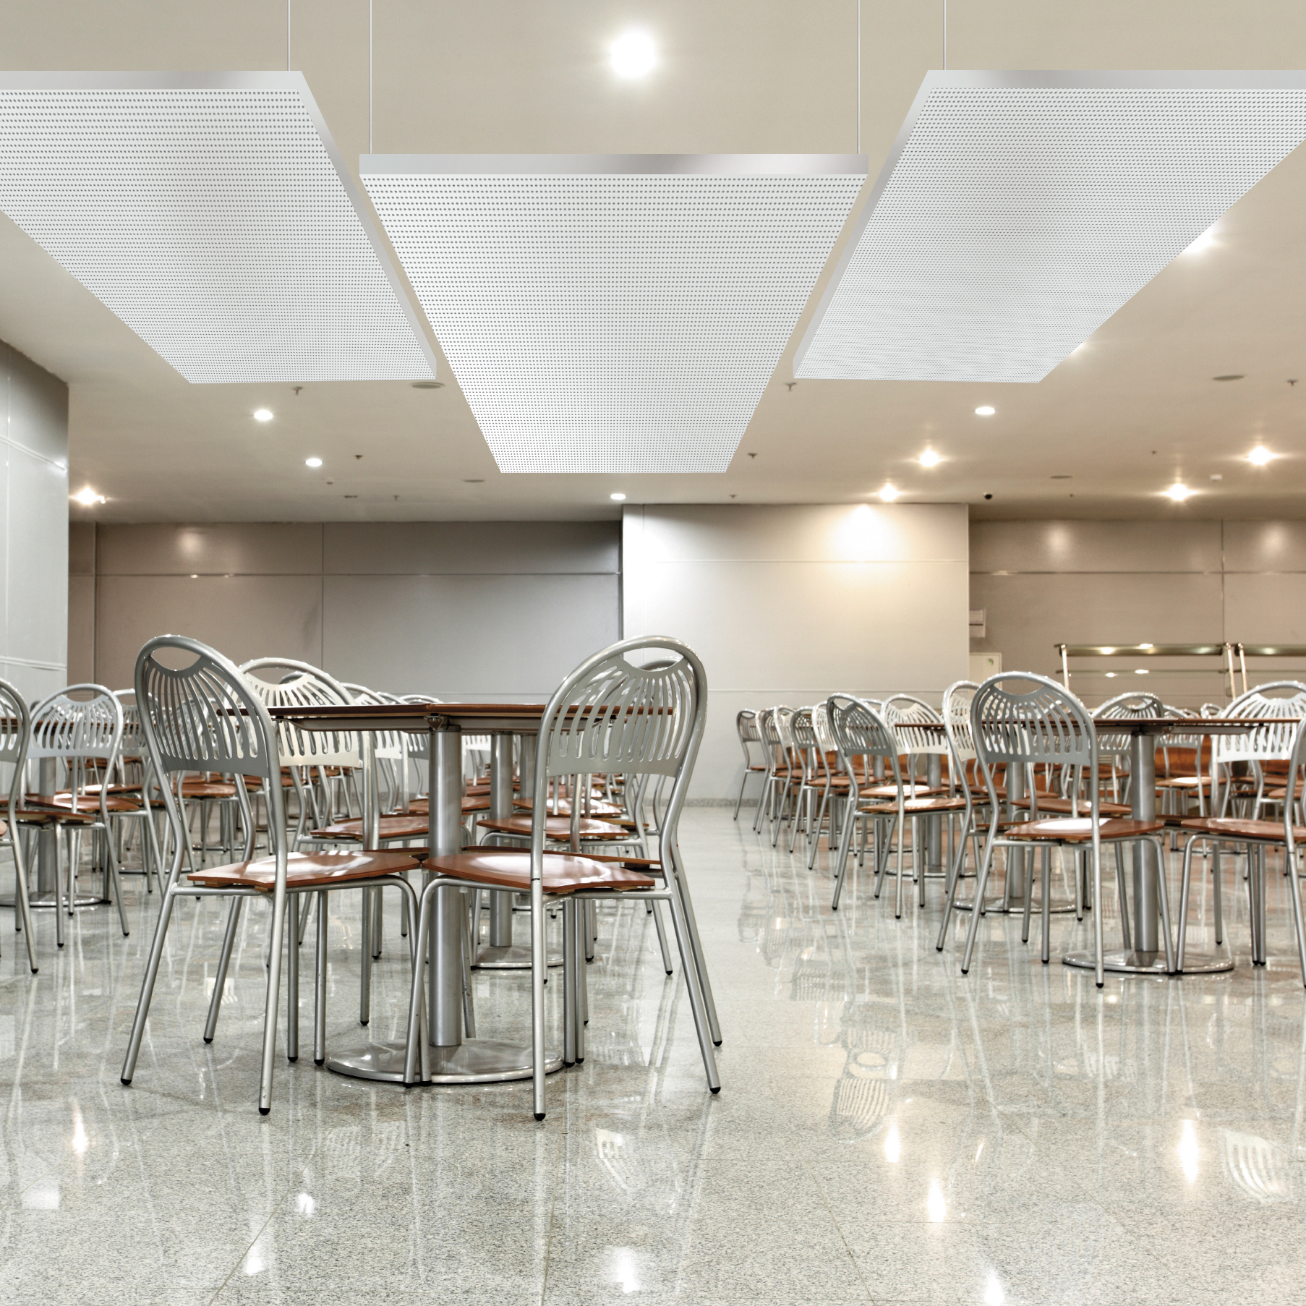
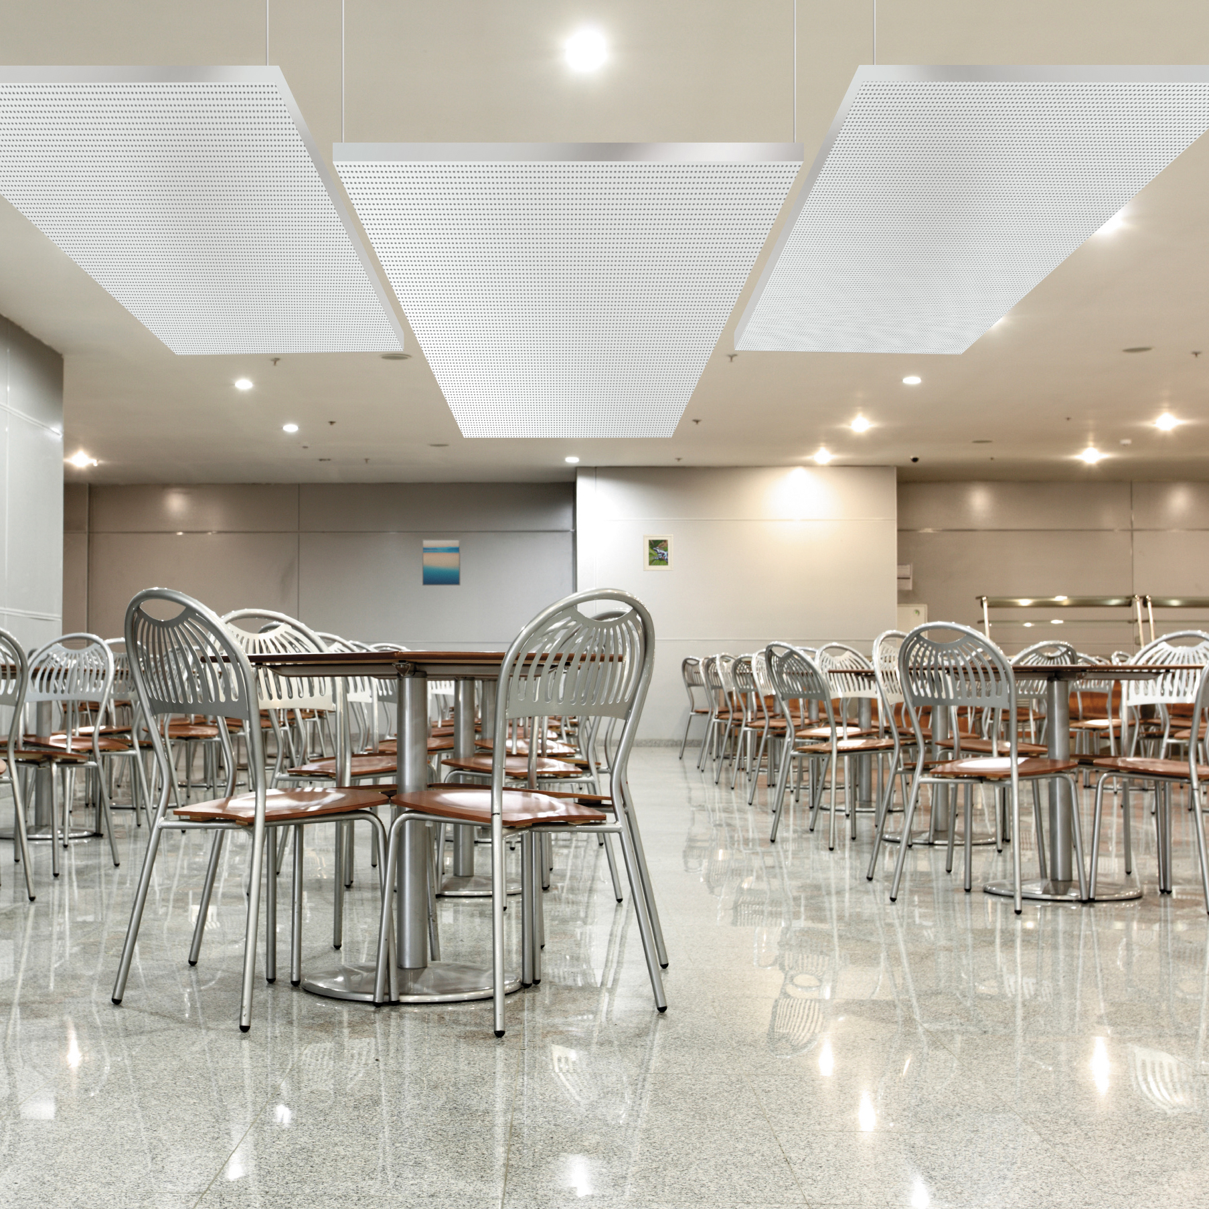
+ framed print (658, 552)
+ wall art (441, 562)
